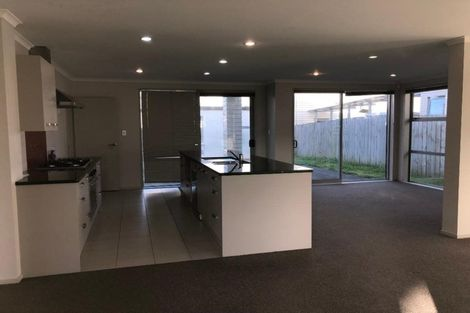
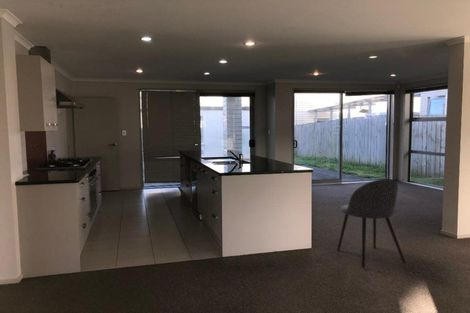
+ dining chair (370, 216)
